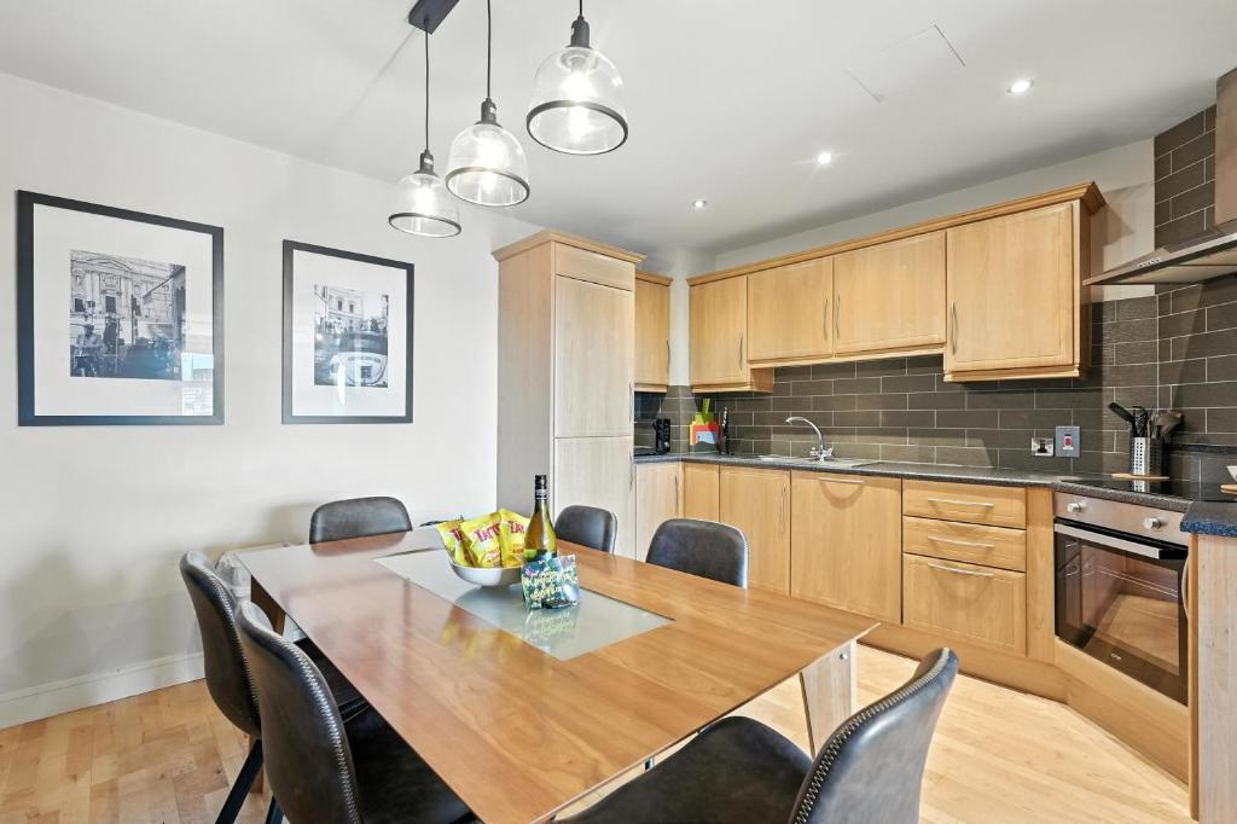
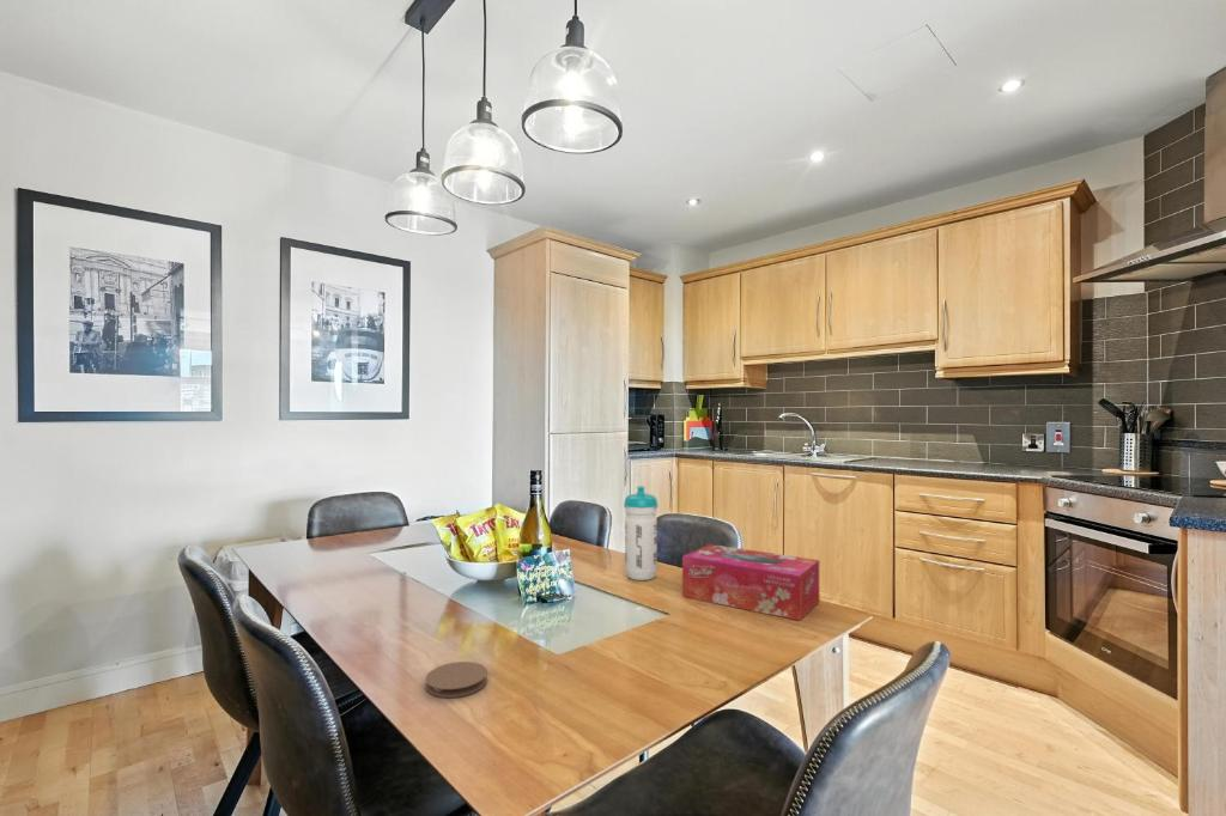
+ water bottle (641, 531)
+ tissue box (749, 578)
+ coaster (456, 678)
